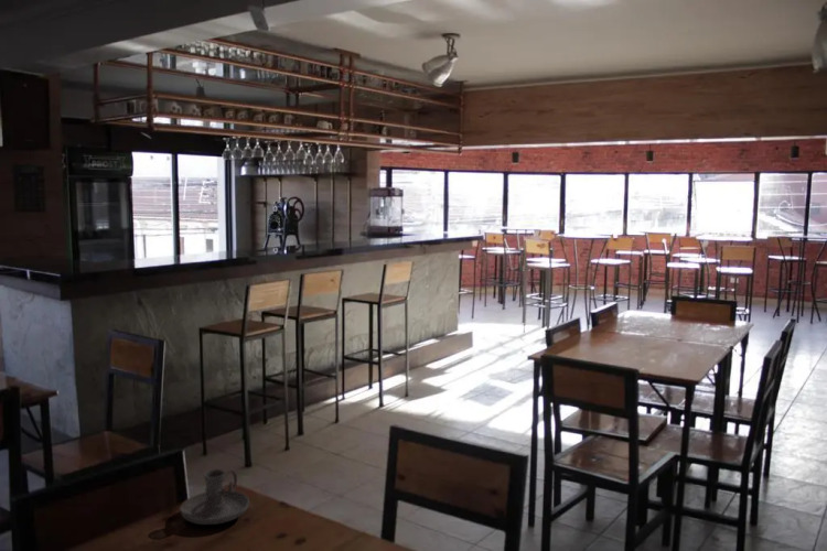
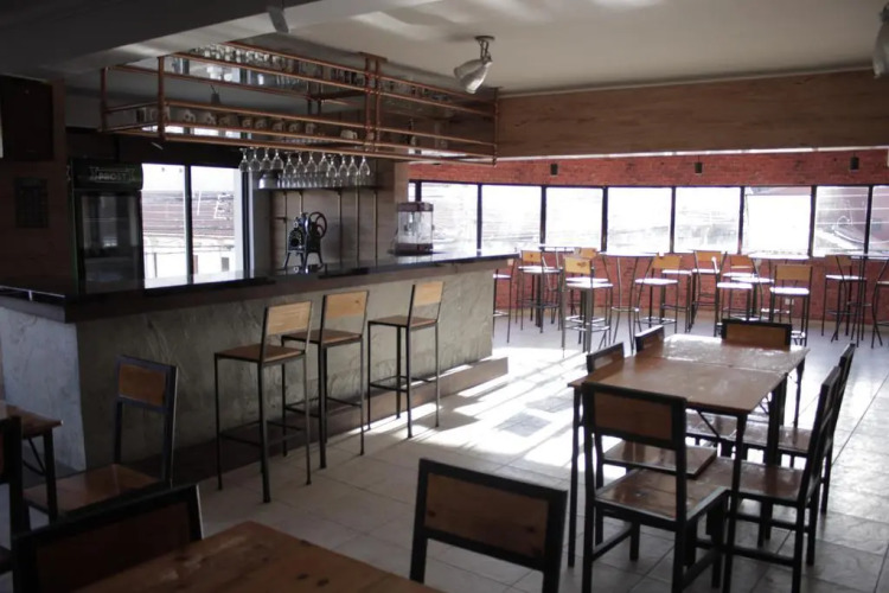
- candle holder (218, 490)
